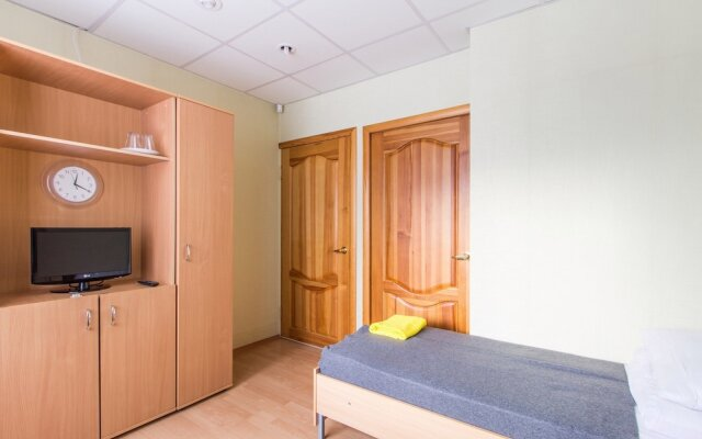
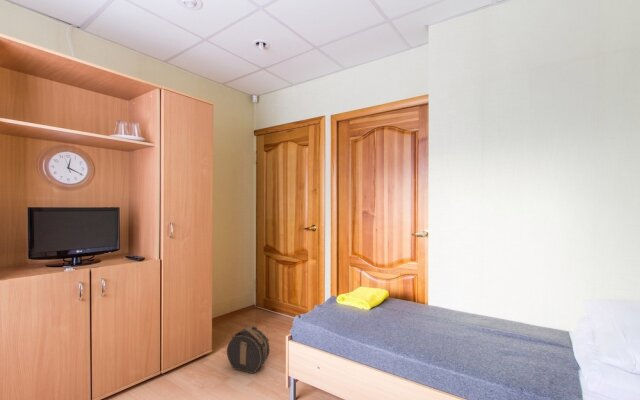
+ hat box (248, 346)
